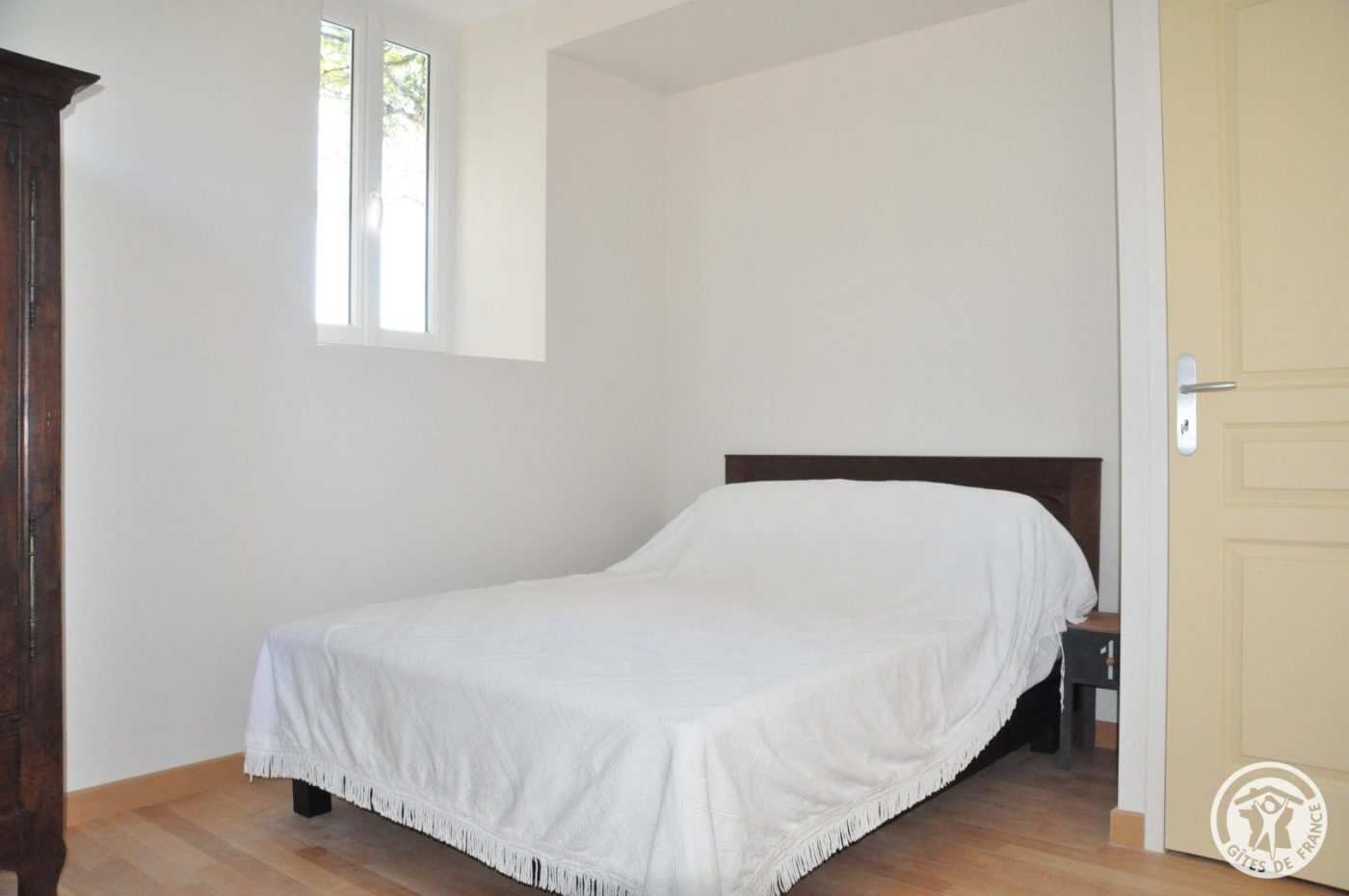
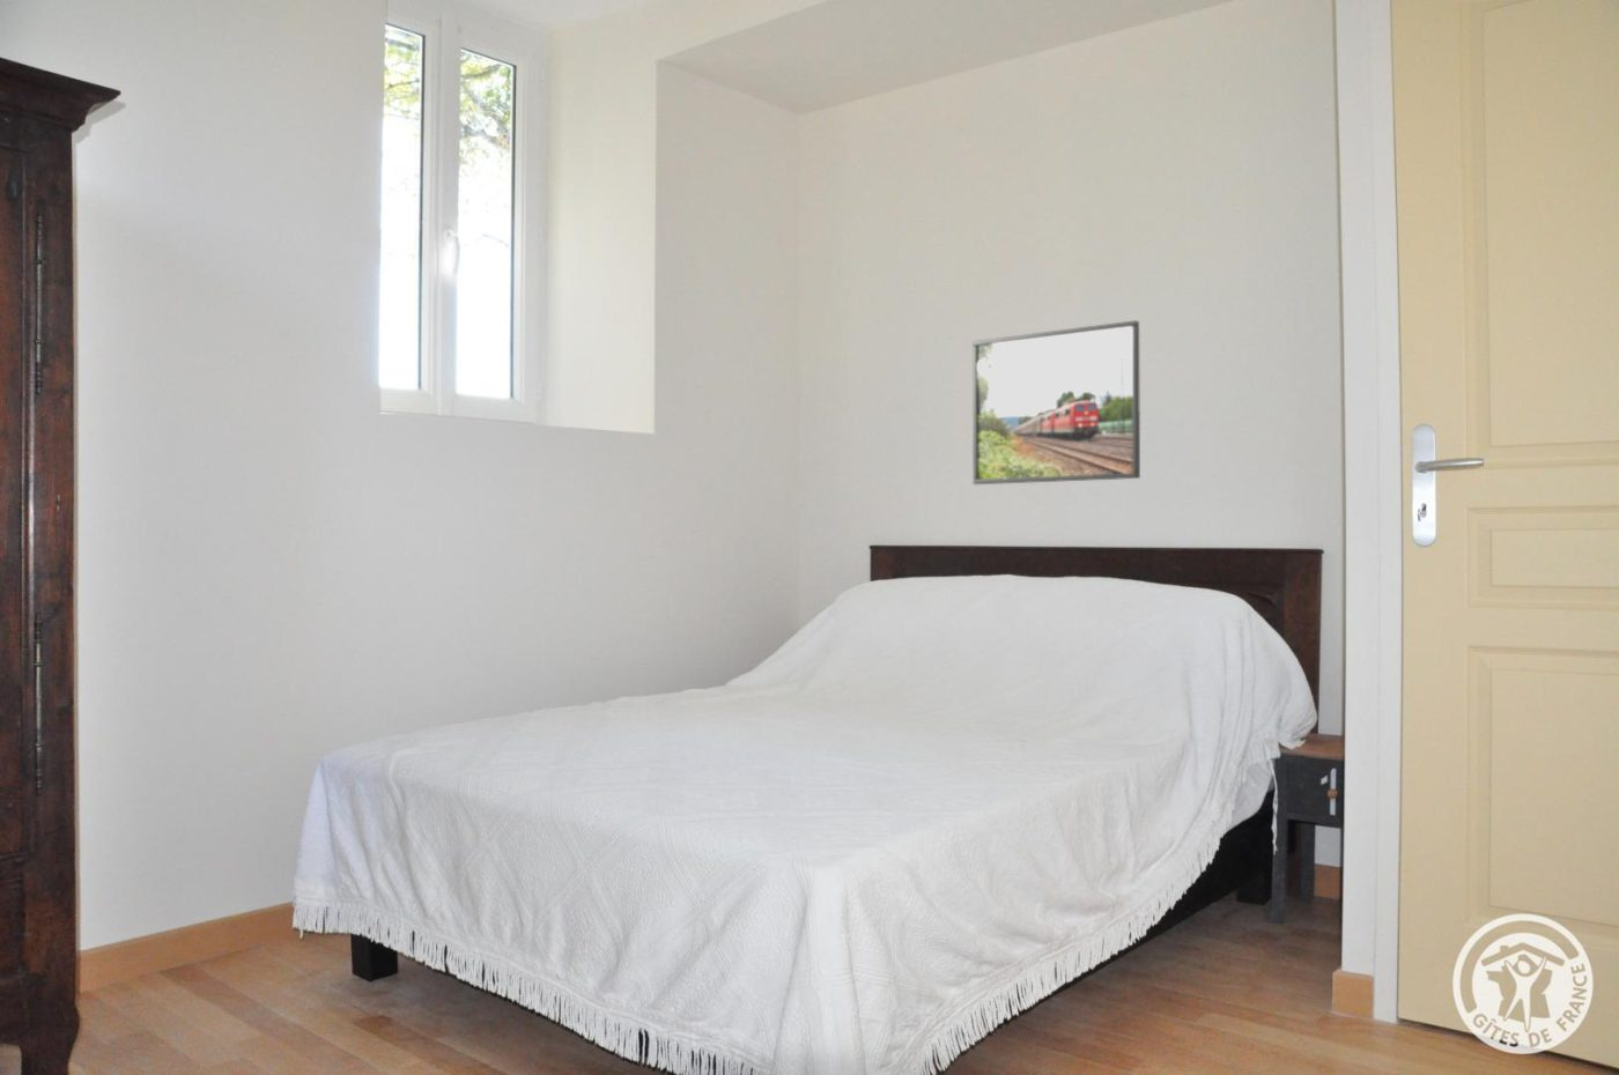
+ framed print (1053, 406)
